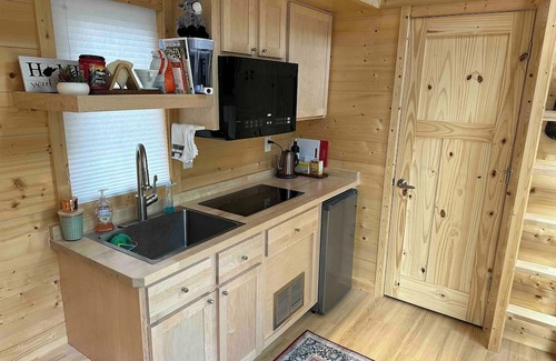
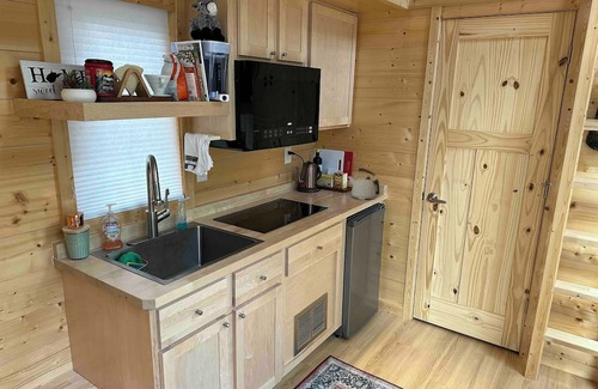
+ kettle (364, 182)
